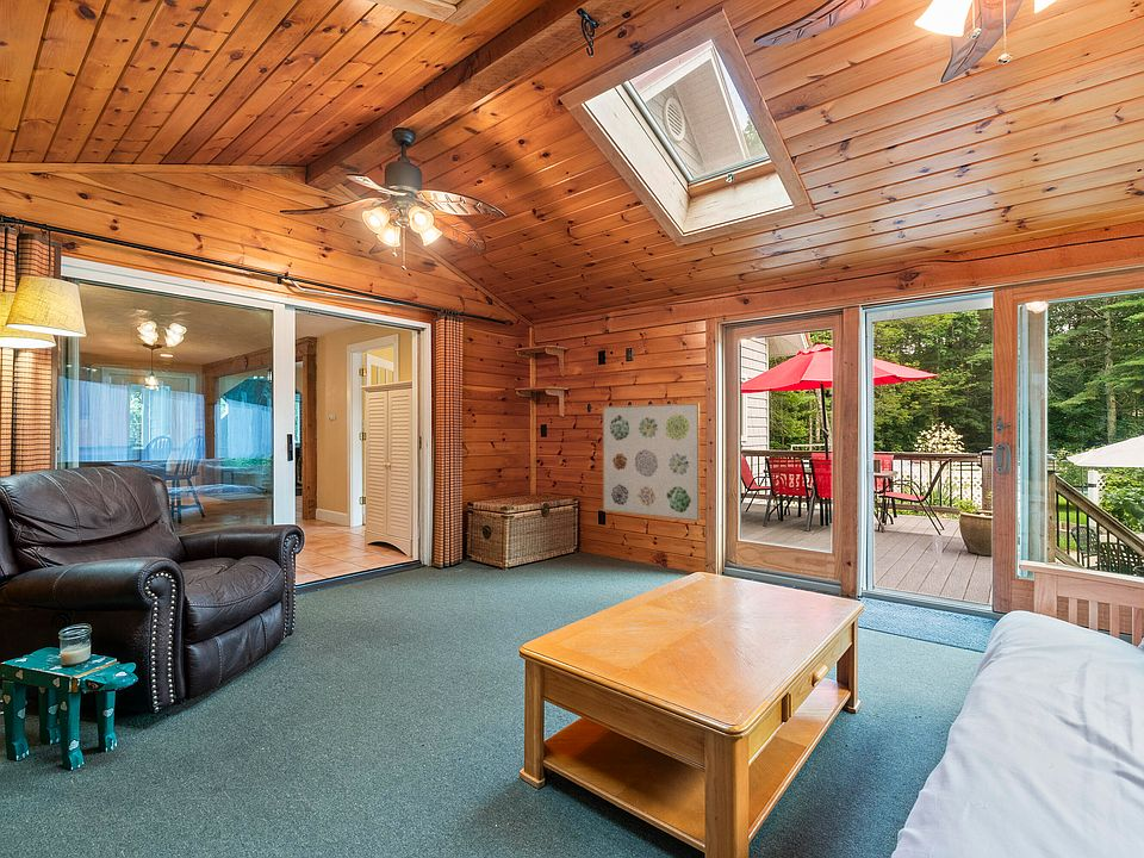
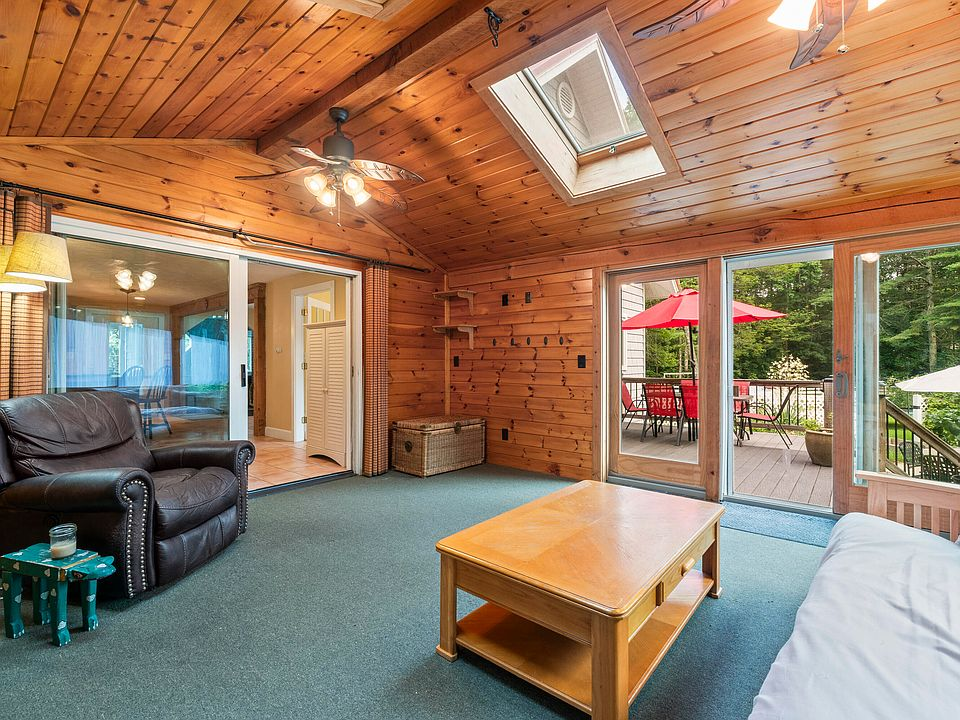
- wall art (647, 460)
